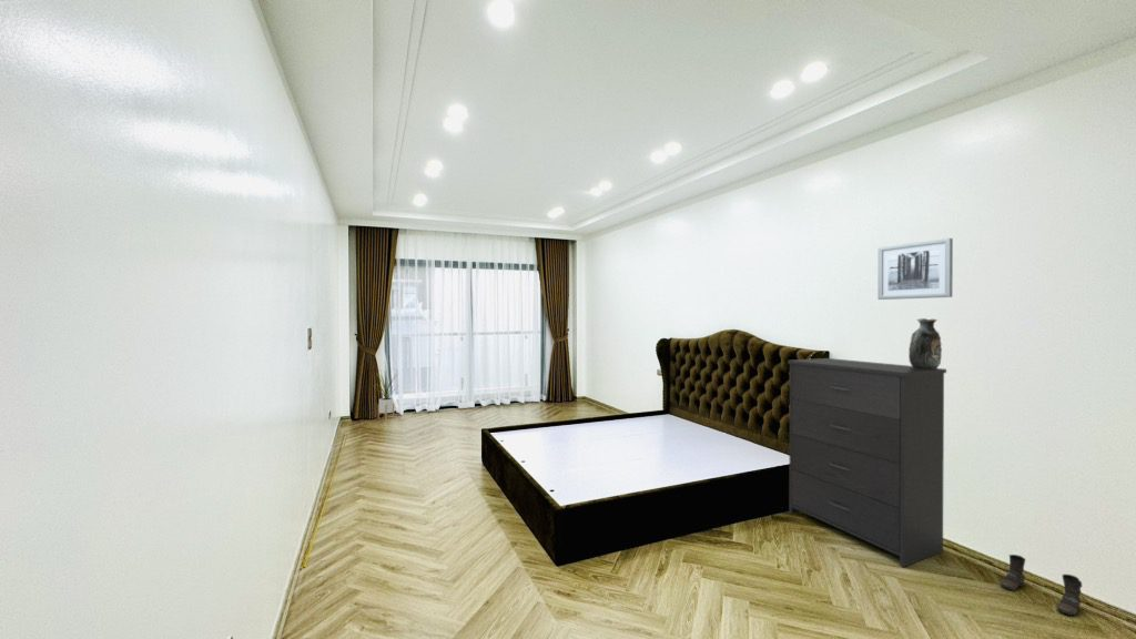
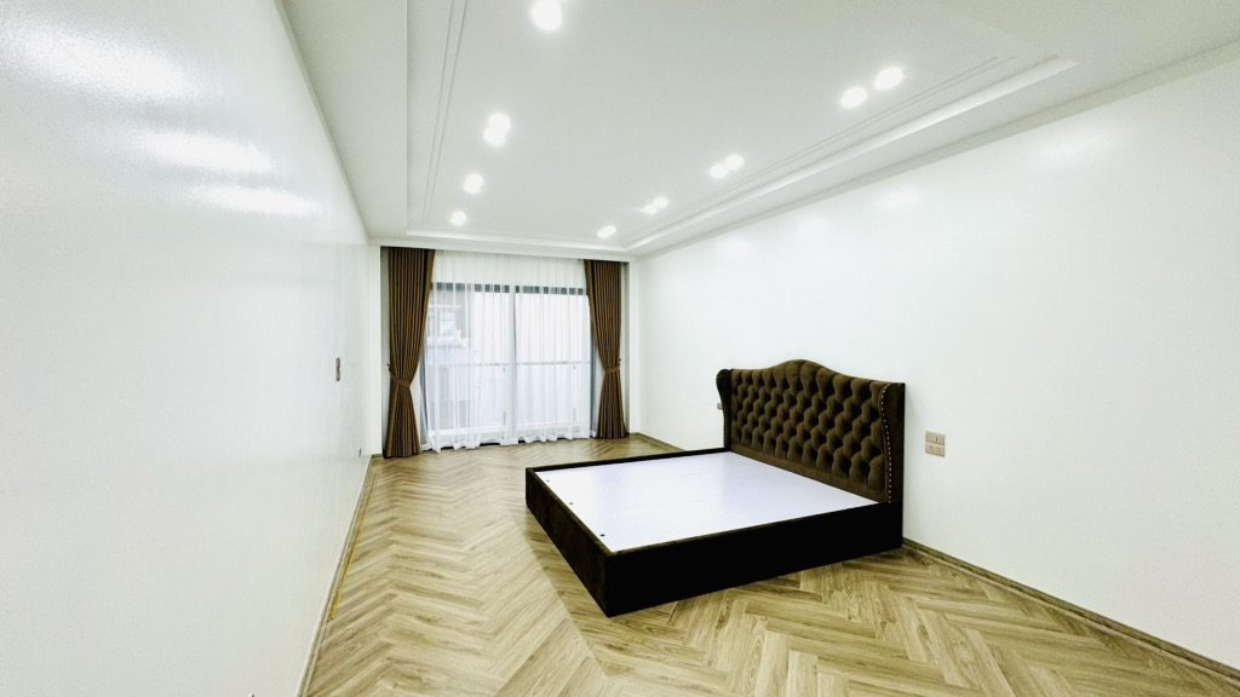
- decorative vase (922, 343)
- house plant (386, 392)
- boots (1024, 579)
- dresser (859, 447)
- wall art (912, 271)
